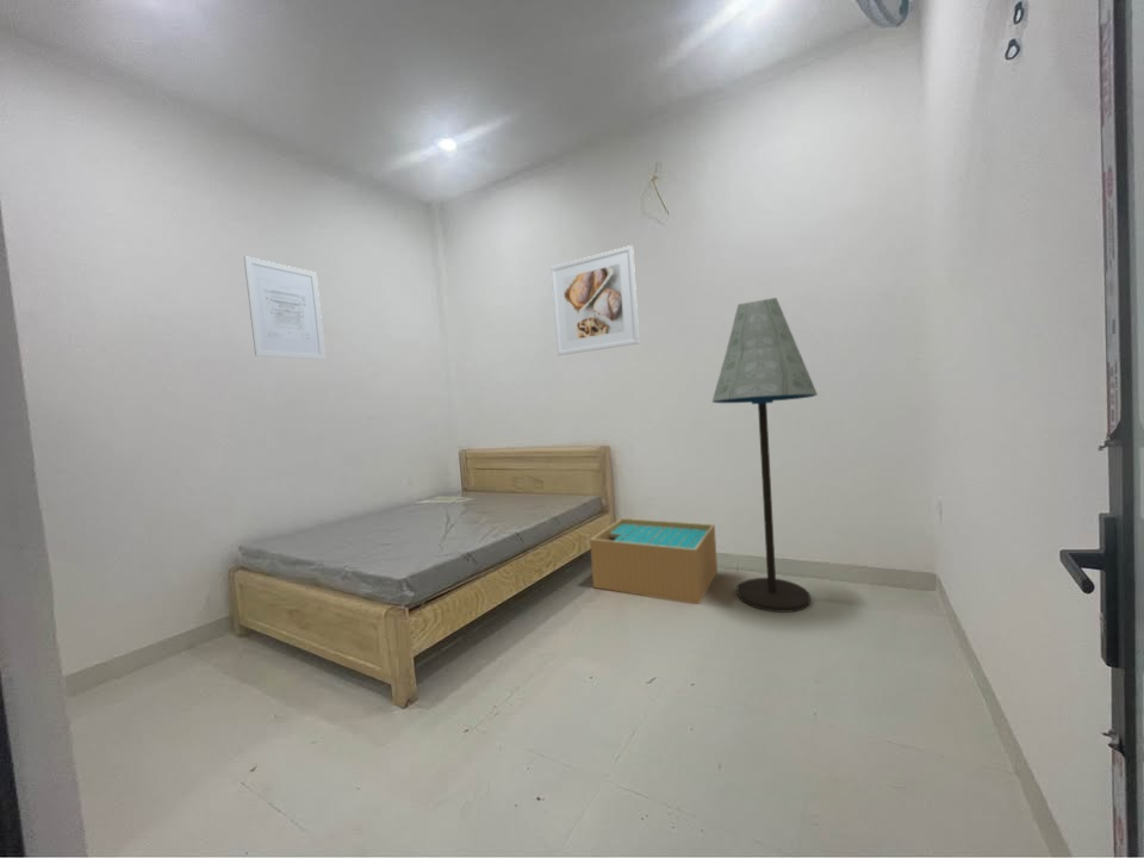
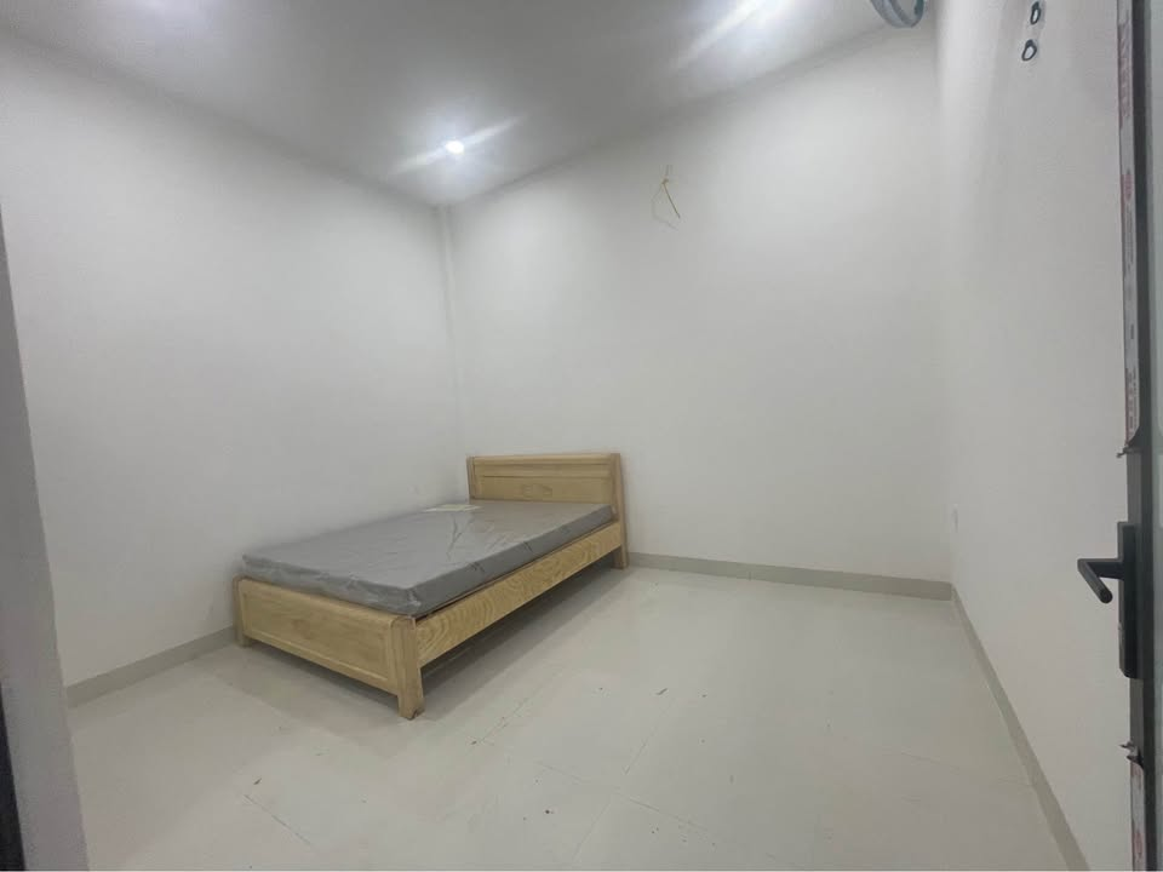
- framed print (592, 303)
- cardboard box (654, 555)
- wall art (287, 311)
- floor lamp (764, 449)
